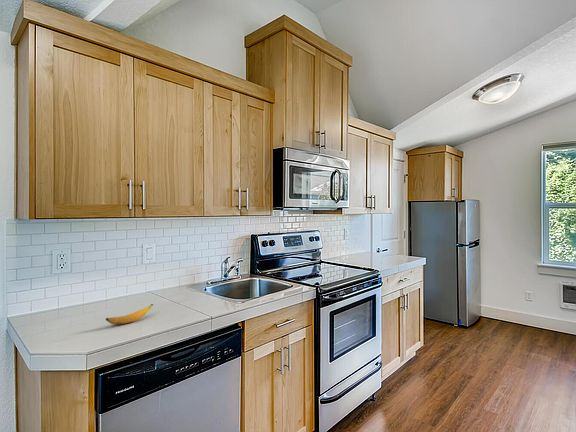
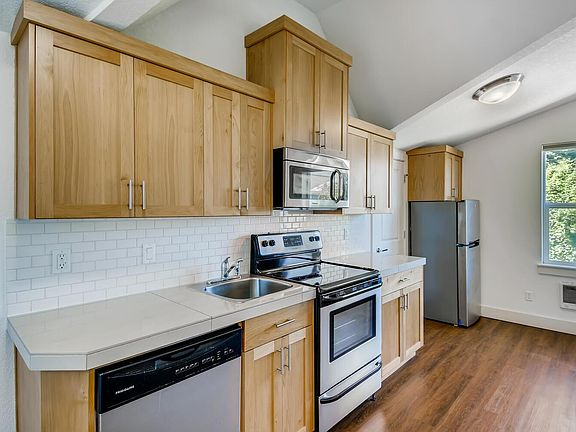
- banana (130, 315)
